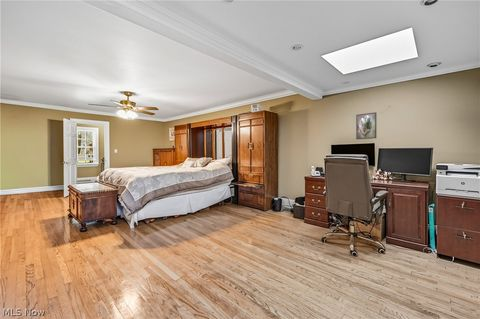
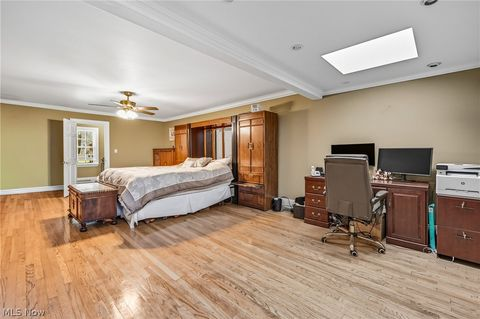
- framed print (366, 126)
